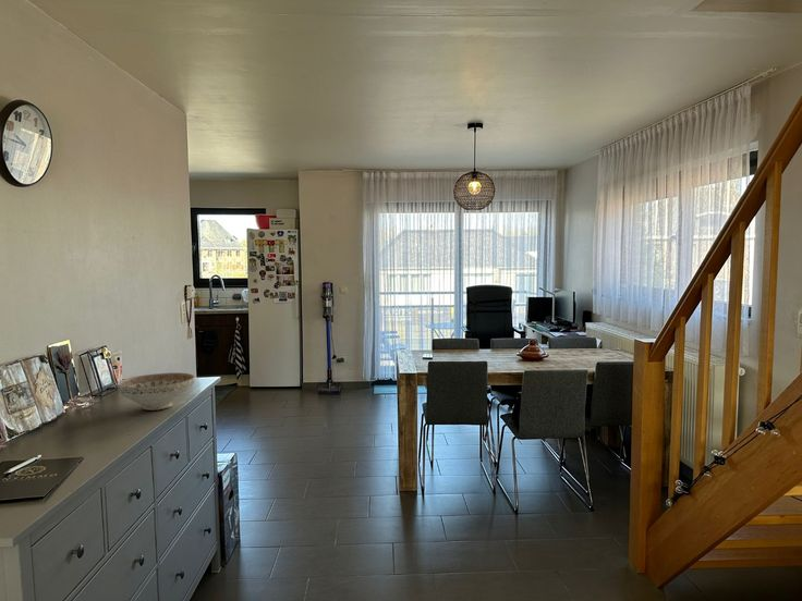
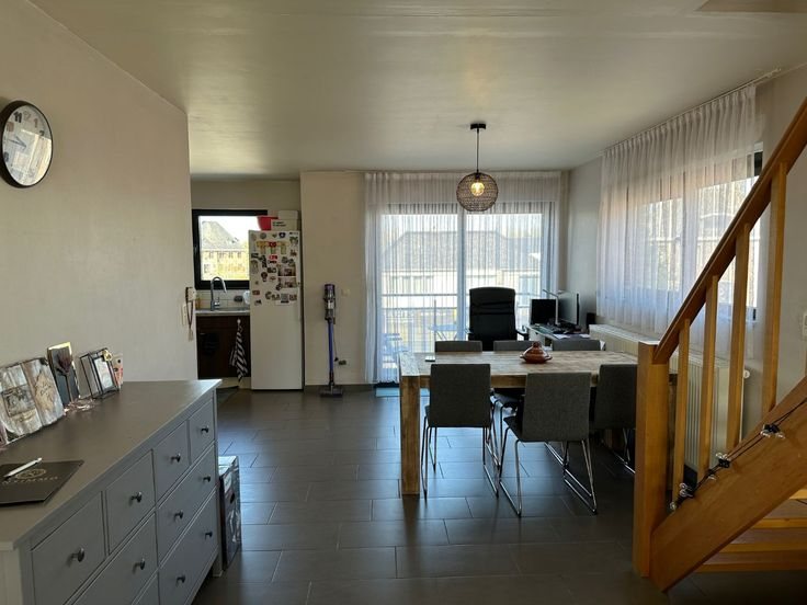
- decorative bowl (157, 393)
